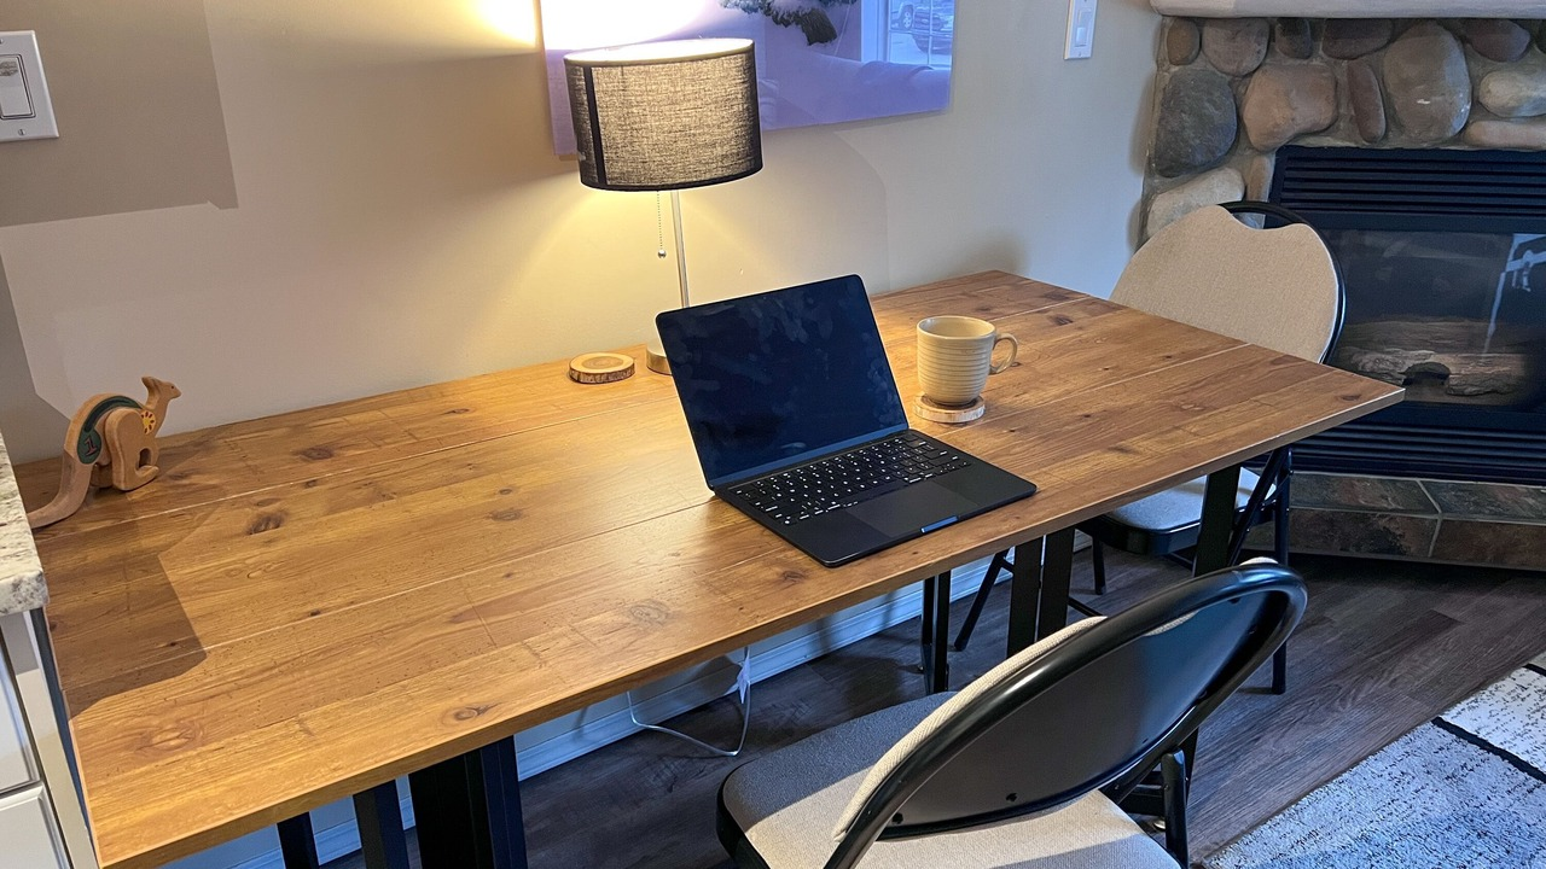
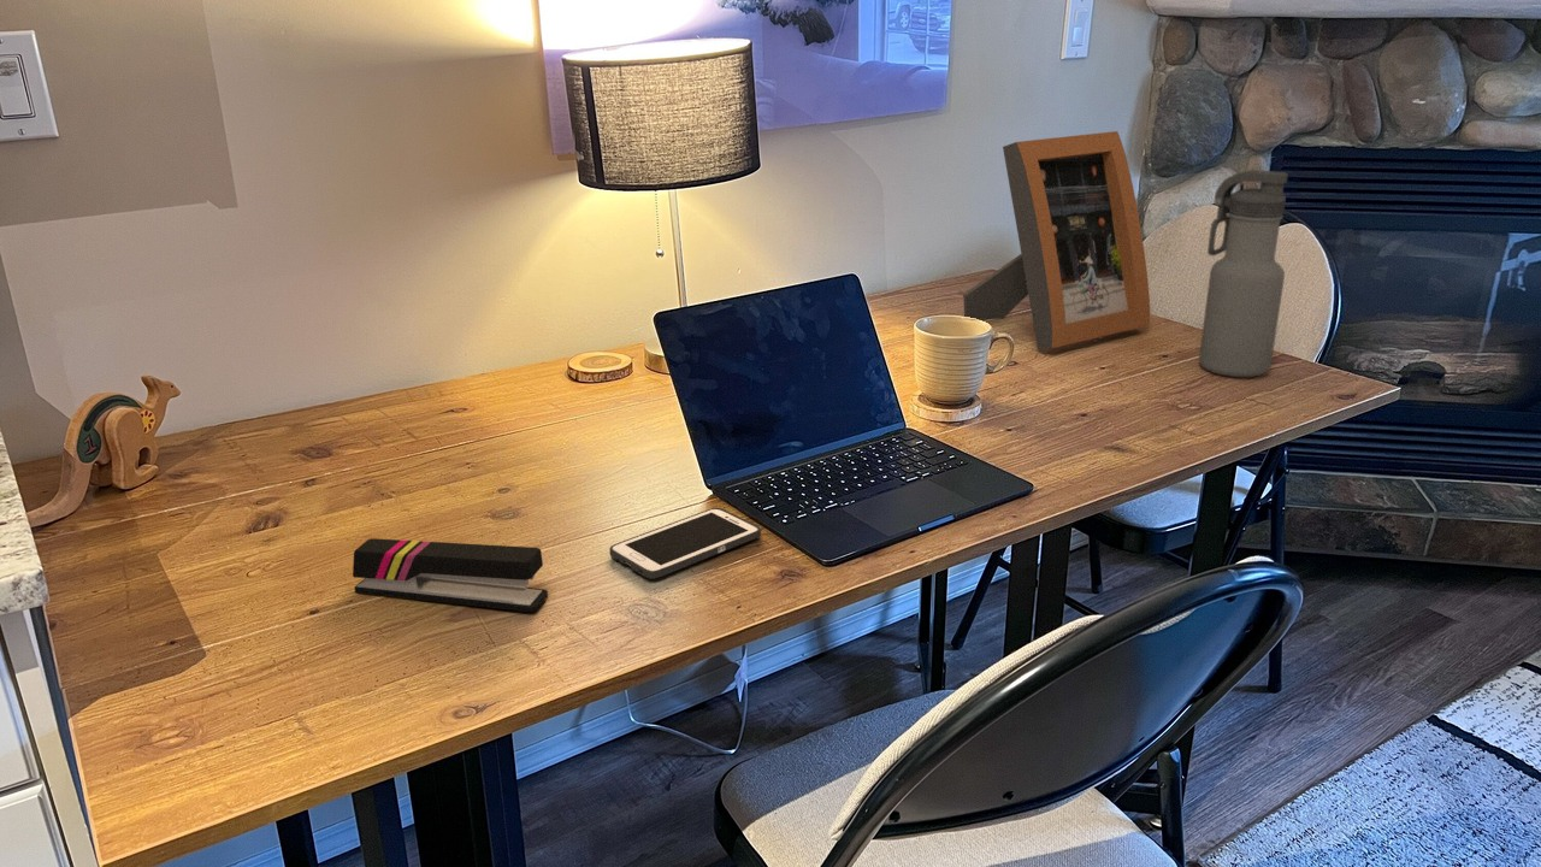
+ picture frame (1055, 234)
+ cell phone (686, 541)
+ stapler (447, 570)
+ water bottle (1245, 272)
